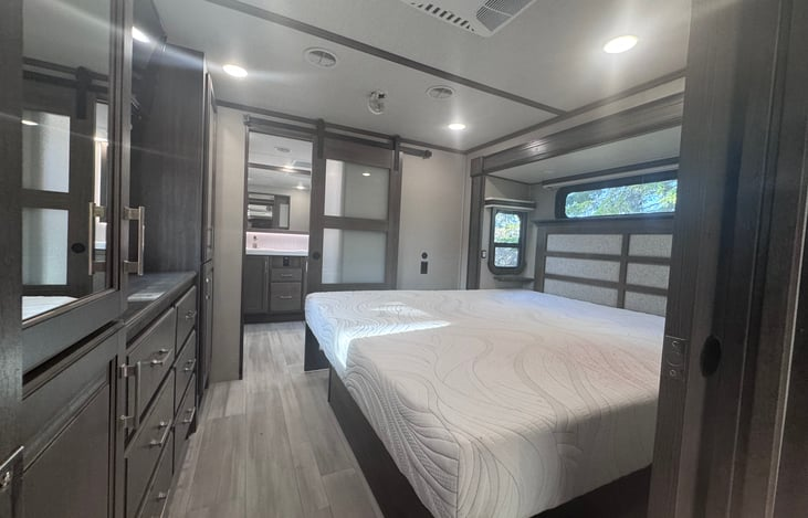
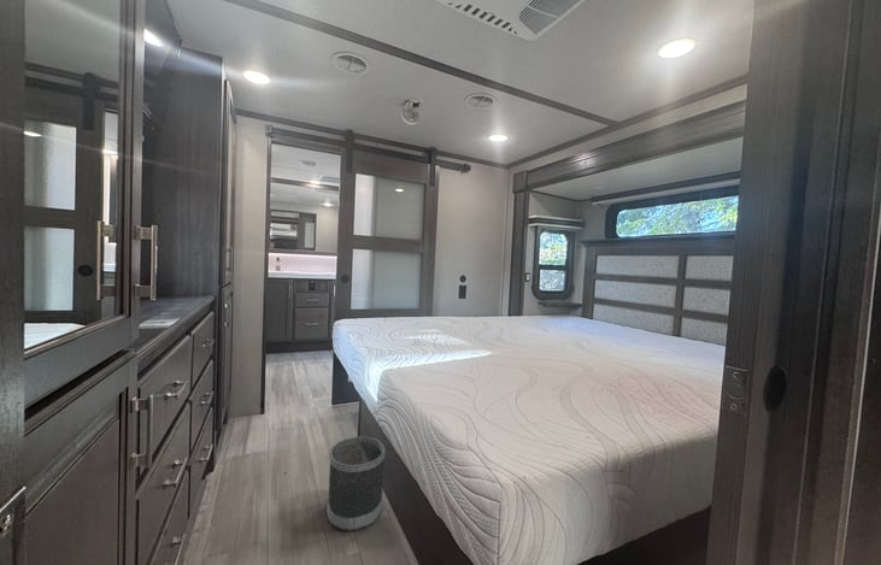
+ wastebasket (356, 479)
